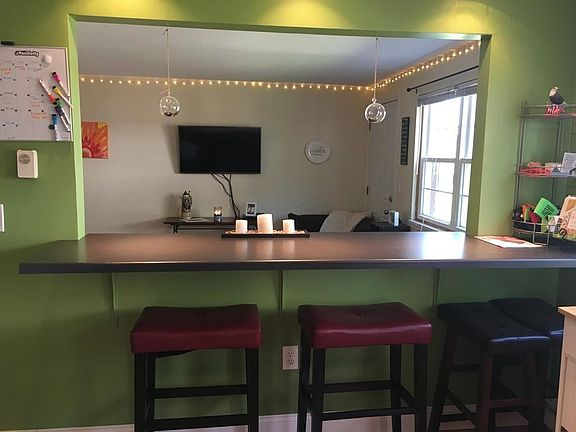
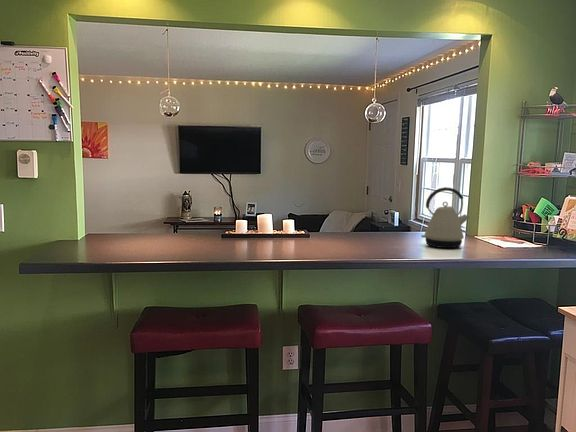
+ kettle (446, 216)
